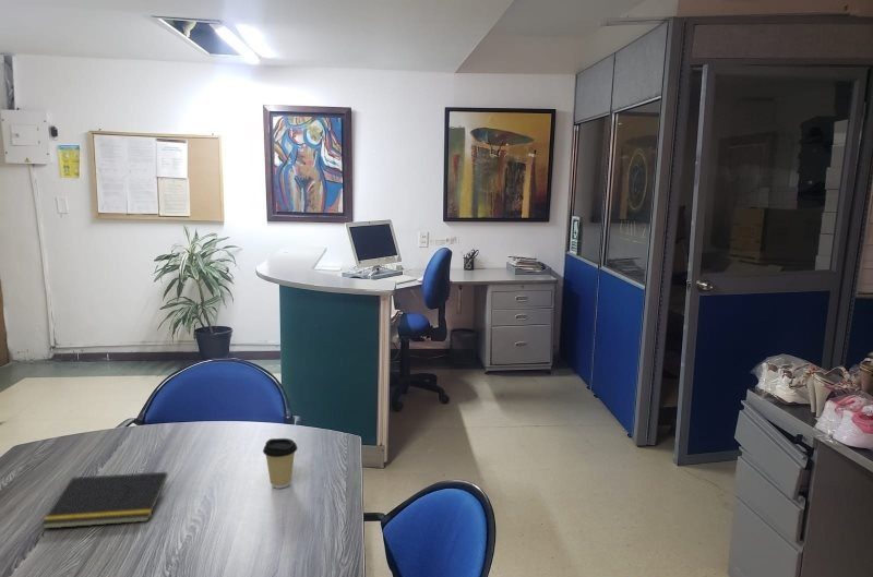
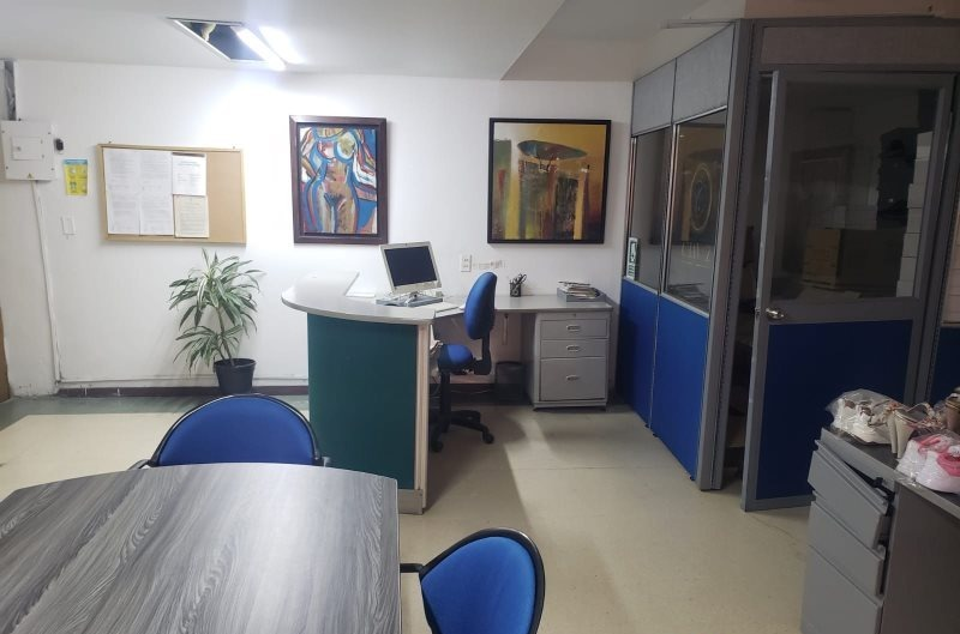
- coffee cup (280, 462)
- notepad (108, 497)
